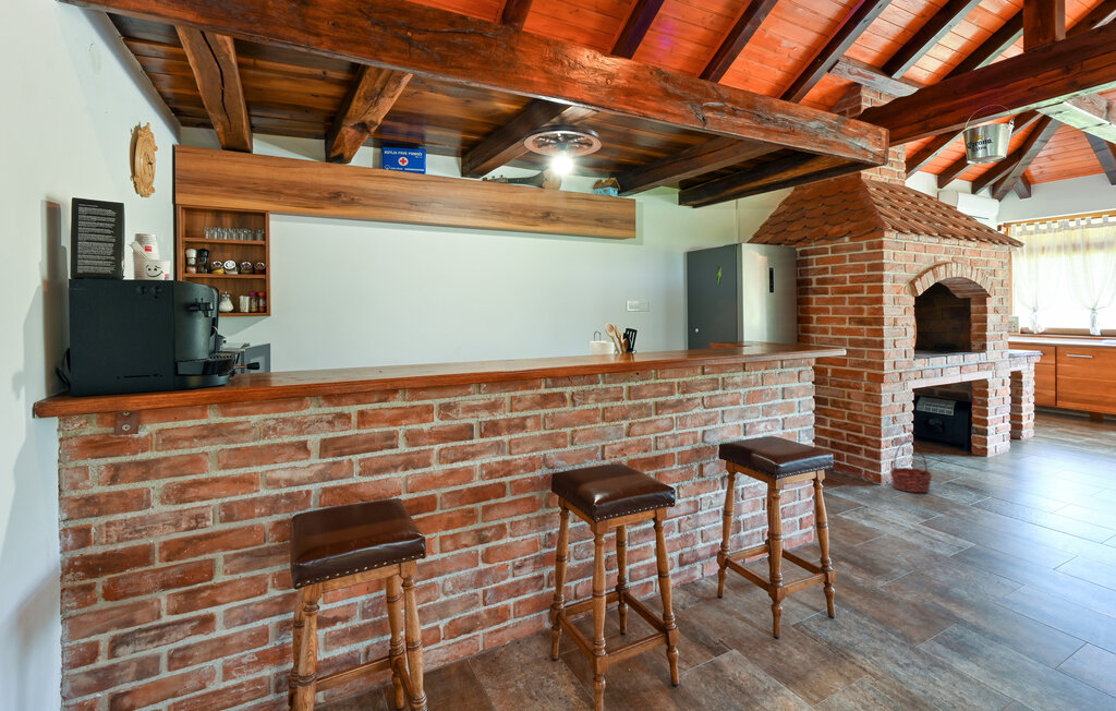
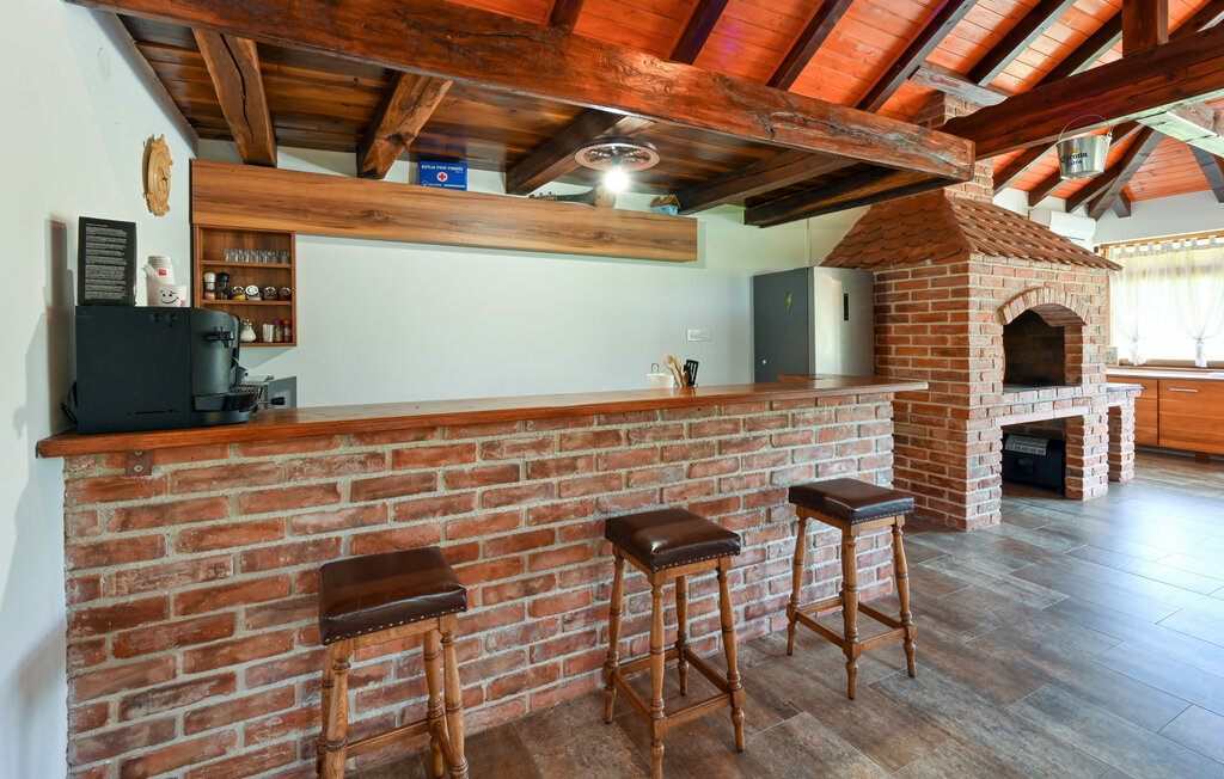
- basket (908, 468)
